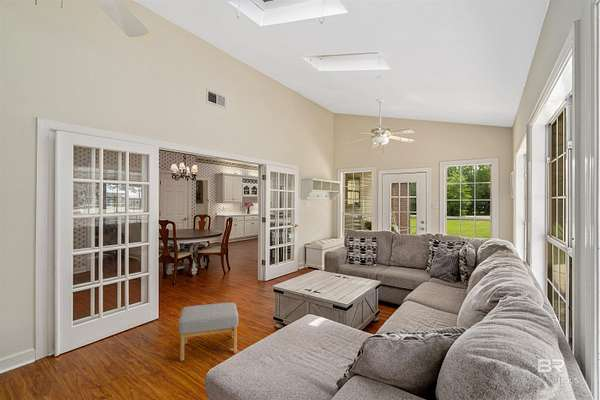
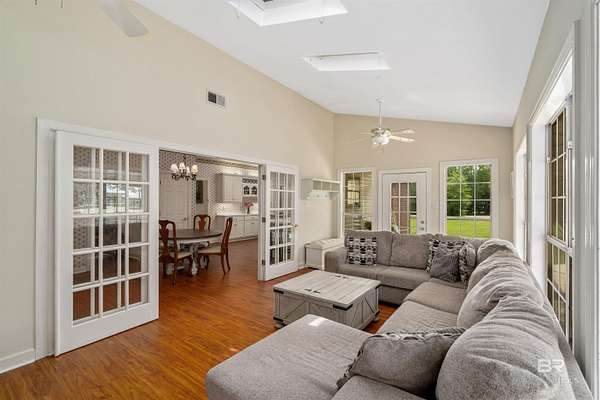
- footstool (209, 328)
